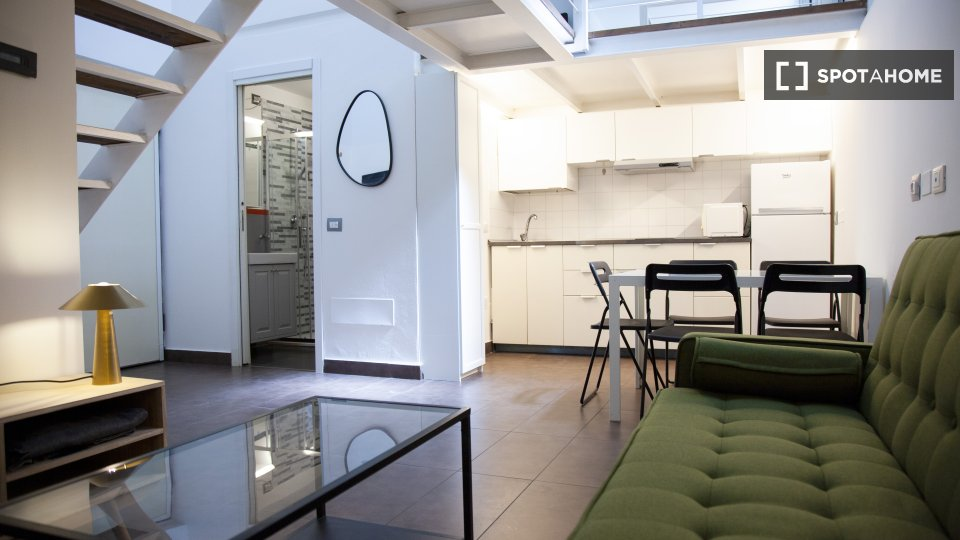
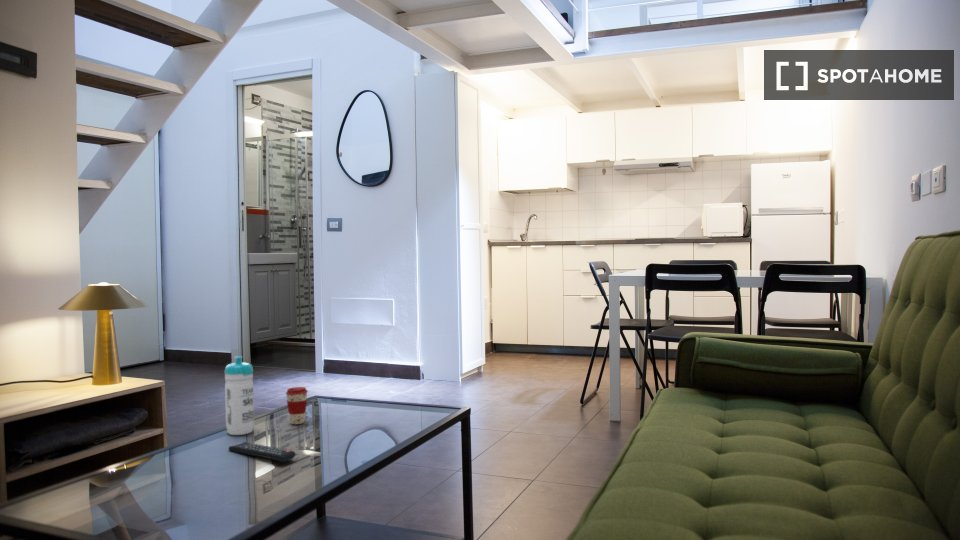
+ coffee cup (297, 405)
+ remote control (261, 451)
+ water bottle (239, 394)
